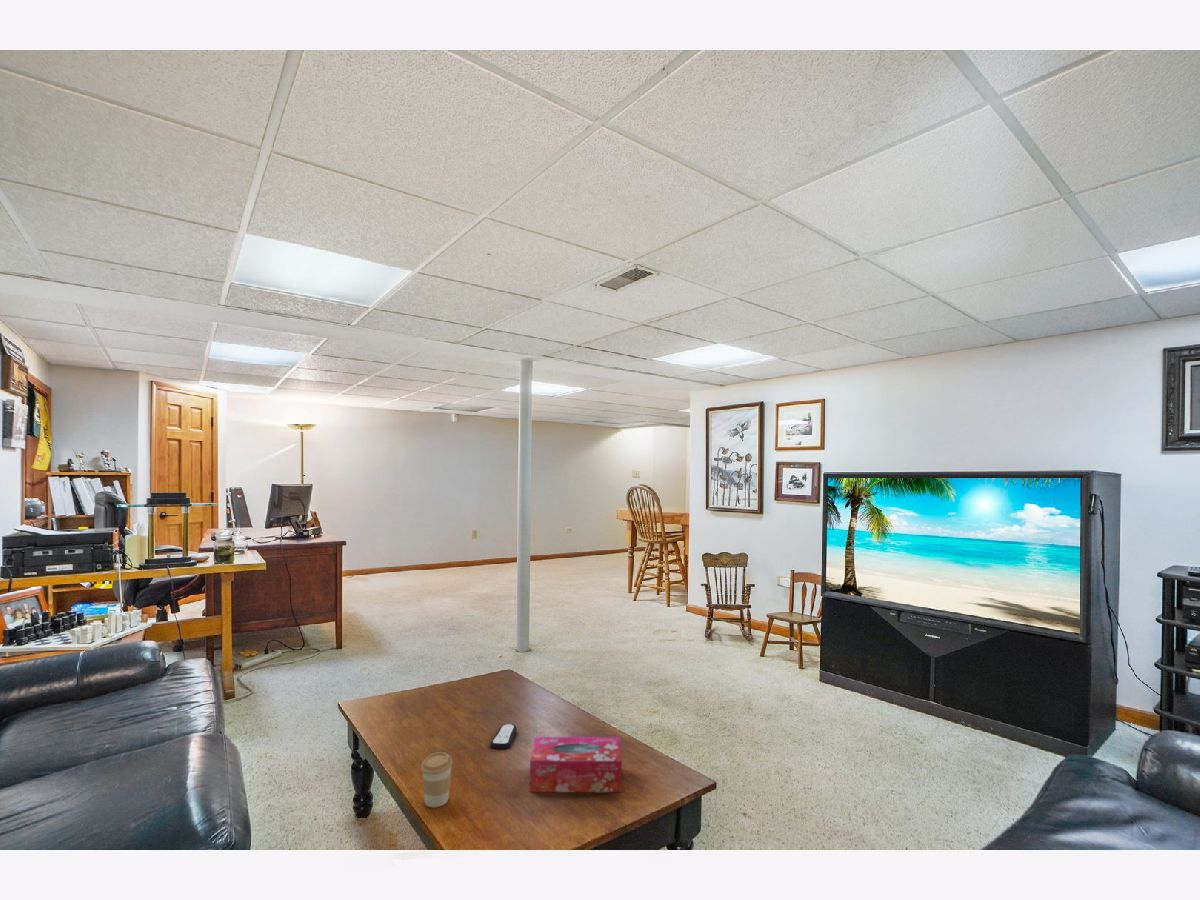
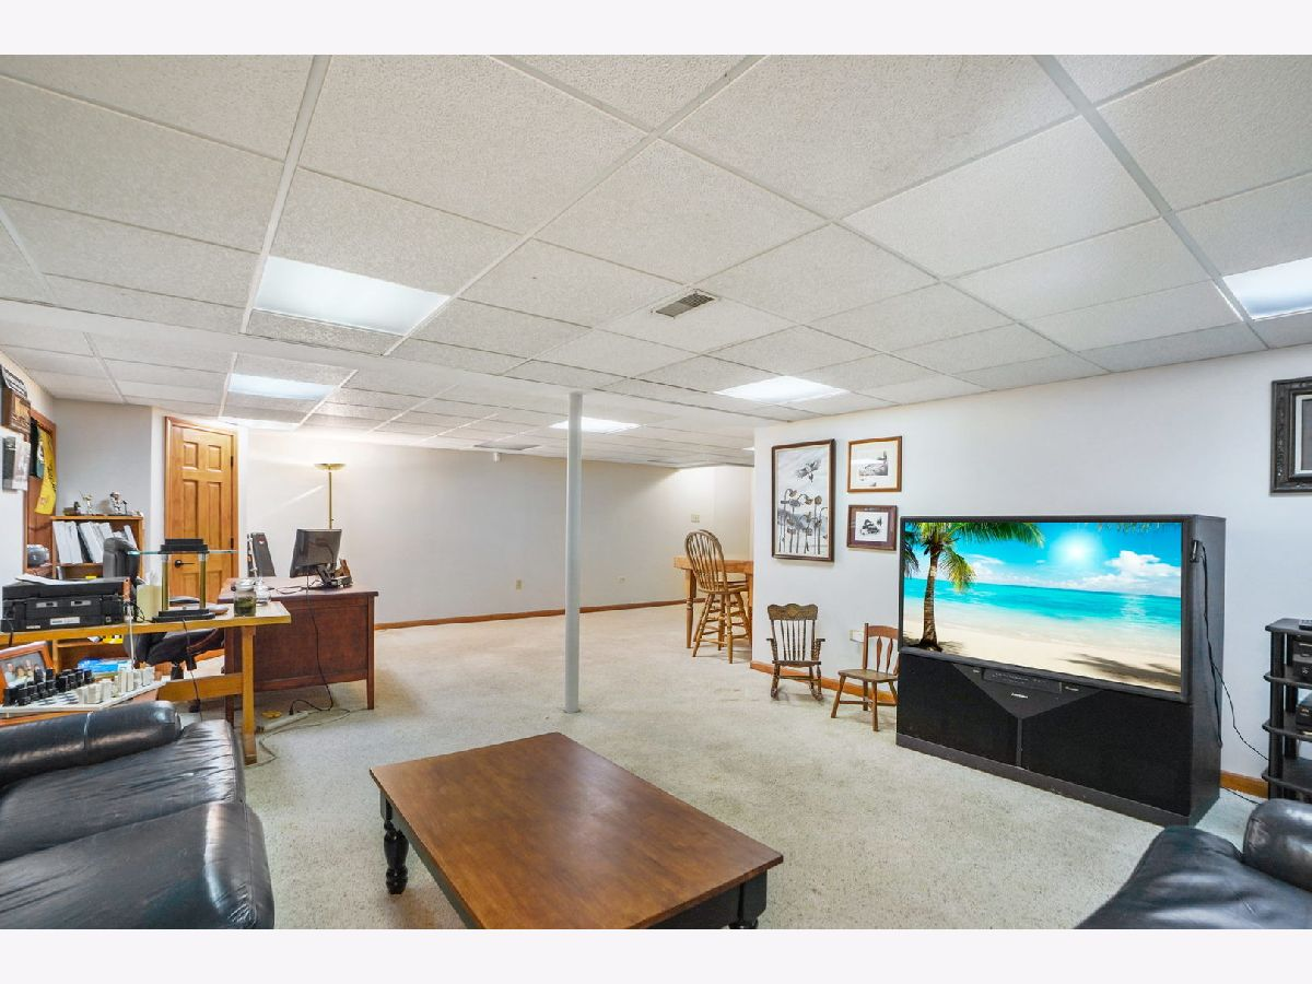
- remote control (504, 735)
- coffee cup (436, 779)
- tissue box (576, 763)
